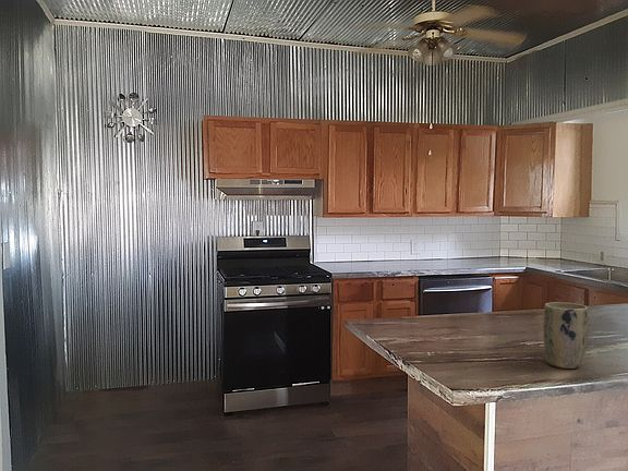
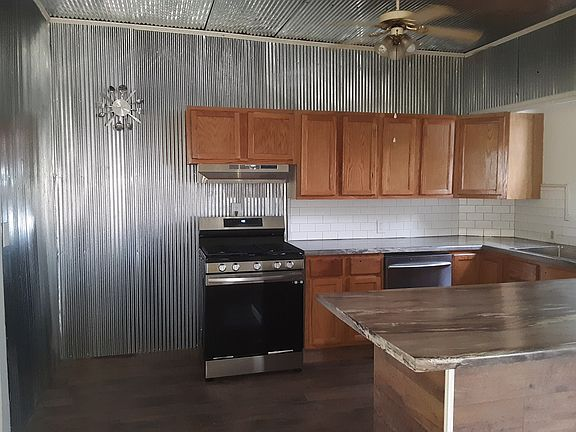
- plant pot (565, 335)
